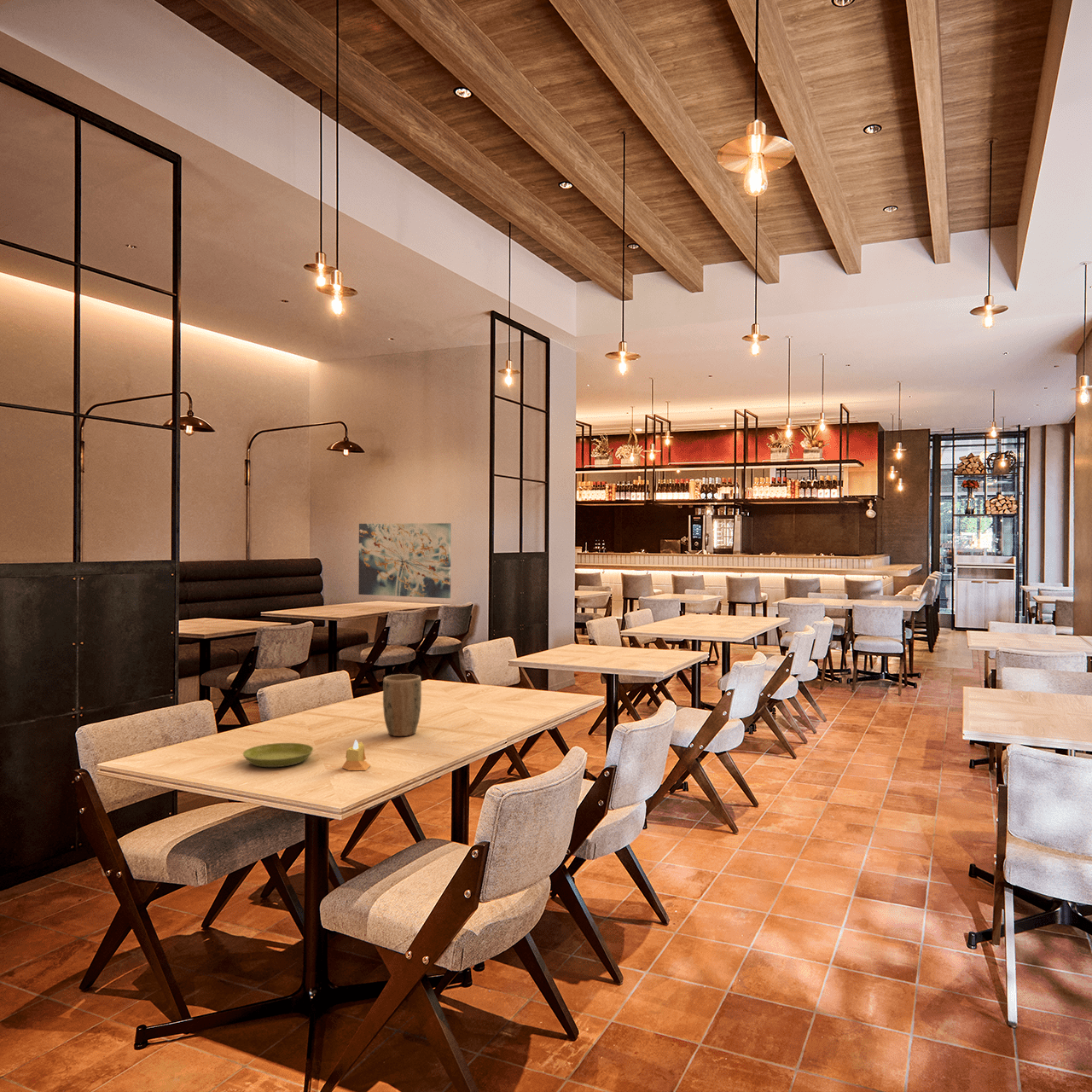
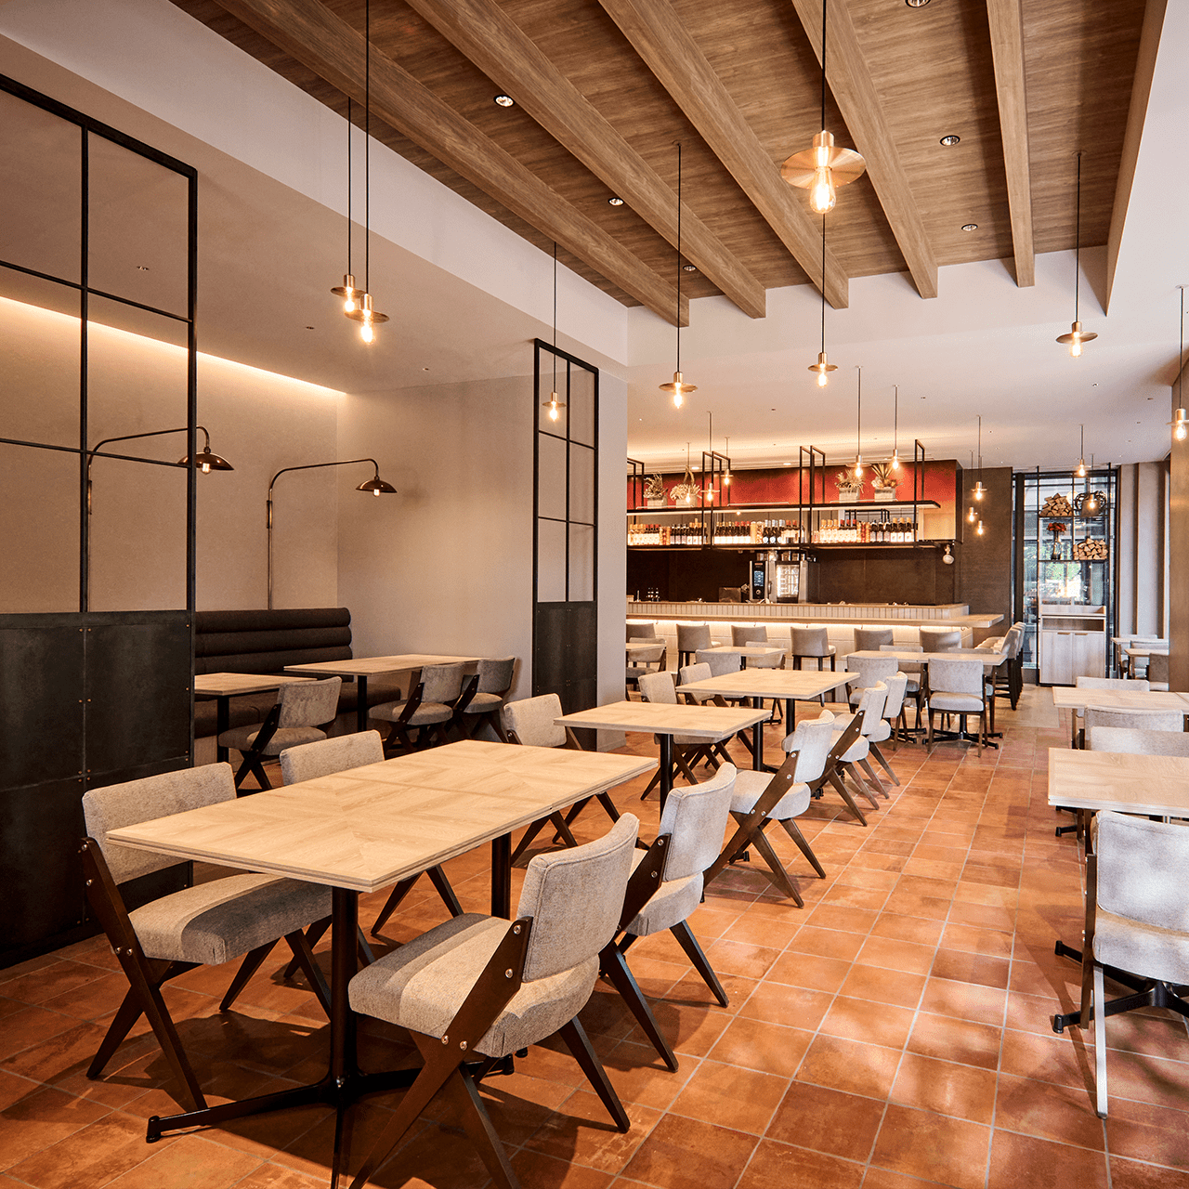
- saucer (278, 755)
- wall art (403, 560)
- candle (357, 752)
- plant pot (402, 705)
